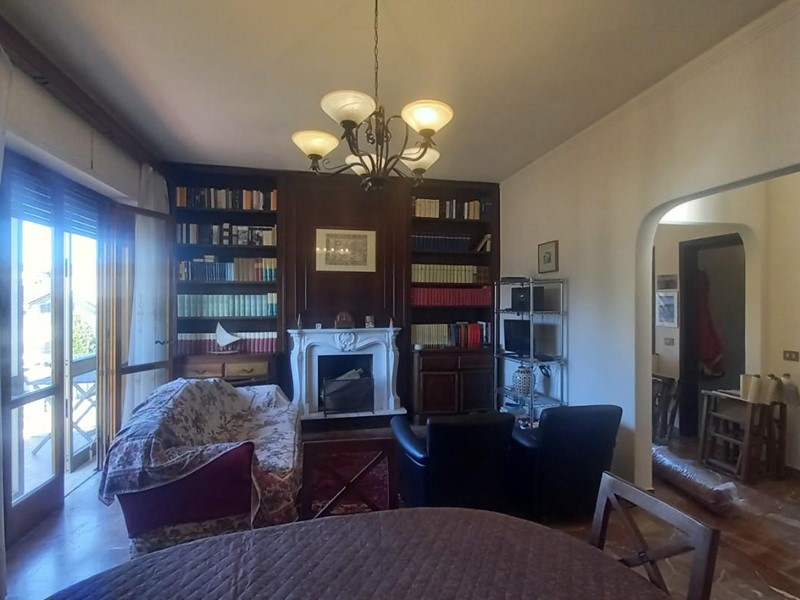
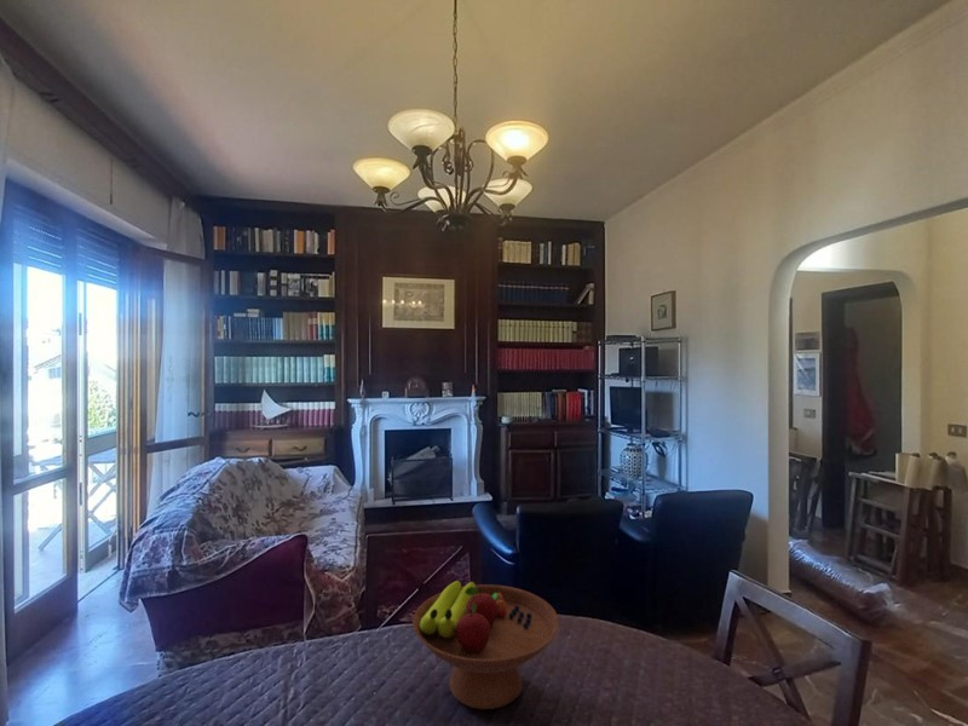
+ fruit bowl (485, 638)
